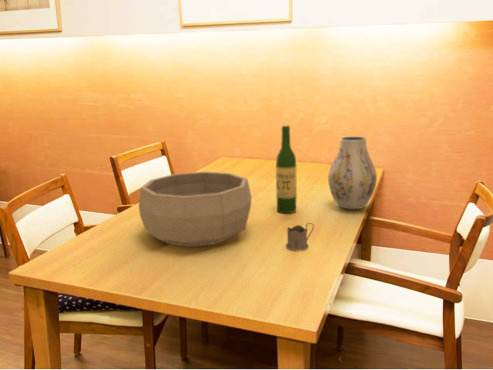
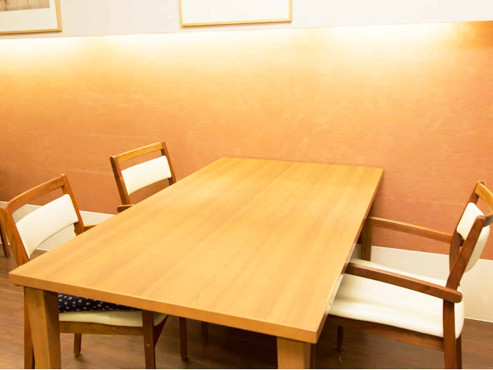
- vase (352, 173)
- tea glass holder (299, 231)
- wine bottle (286, 169)
- decorative bowl (196, 208)
